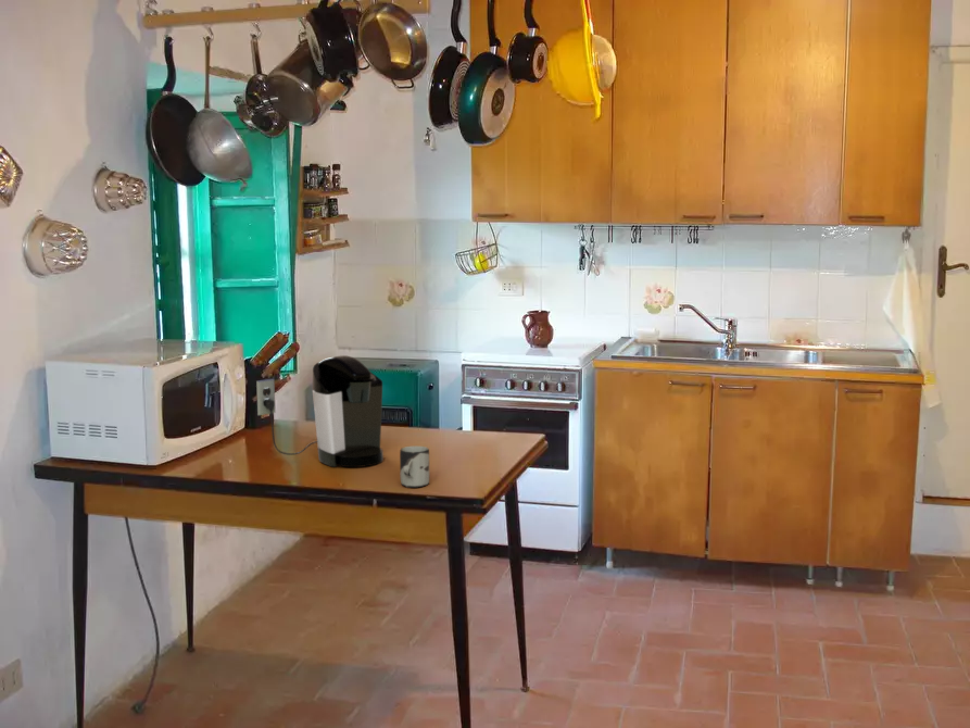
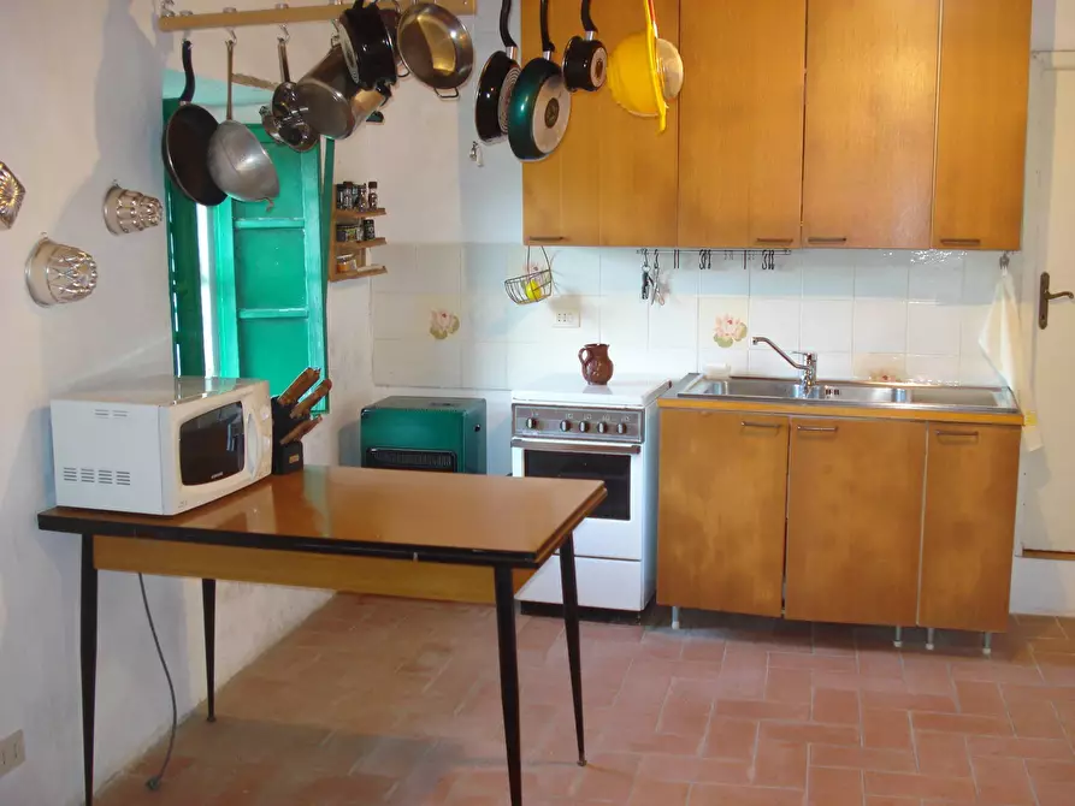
- coffee maker (330, 411)
- cup (413, 467)
